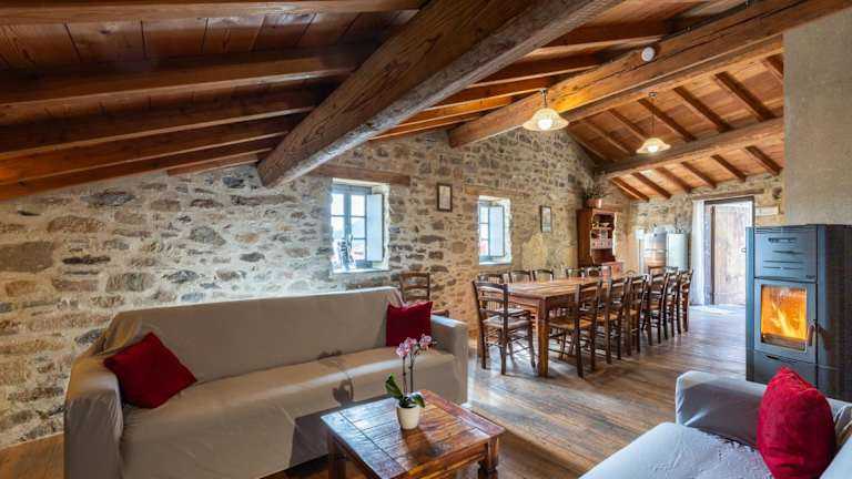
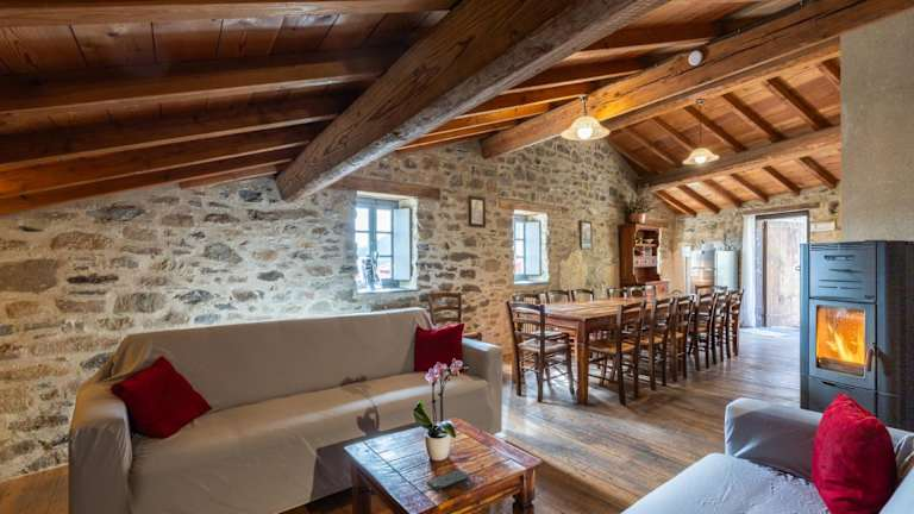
+ smartphone (447, 478)
